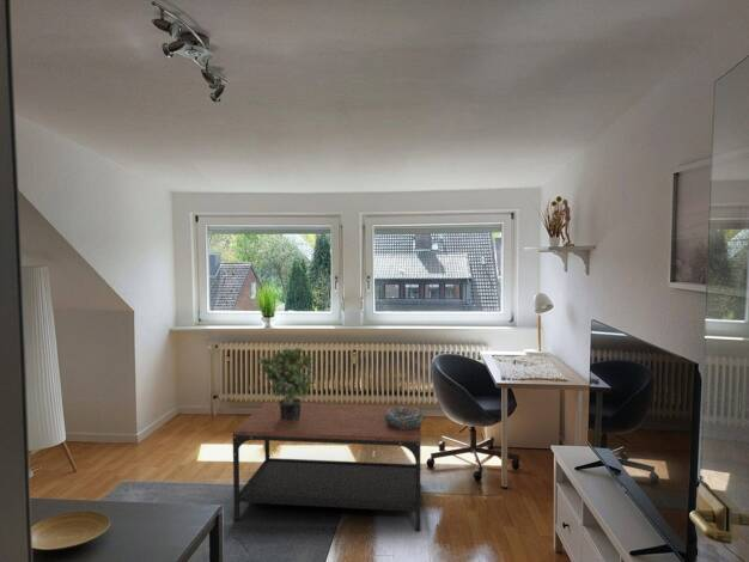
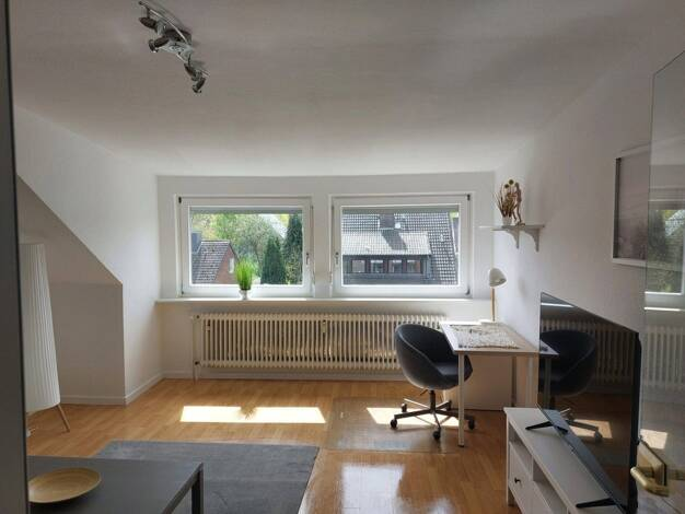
- decorative bowl (404, 416)
- coffee table (334, 460)
- potted plant (285, 383)
